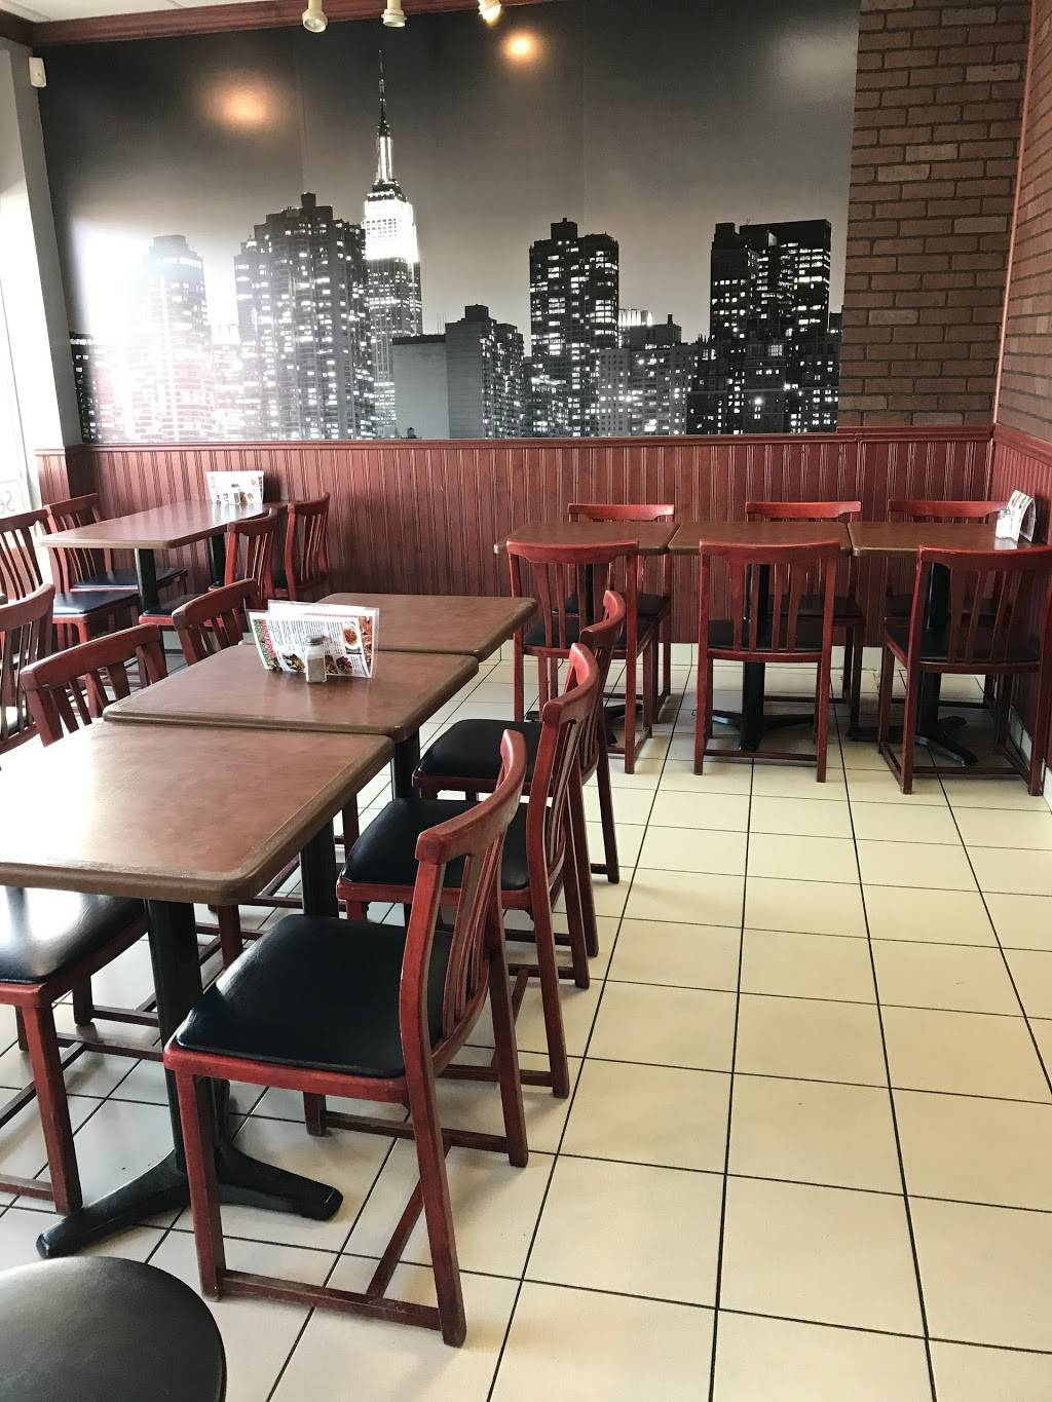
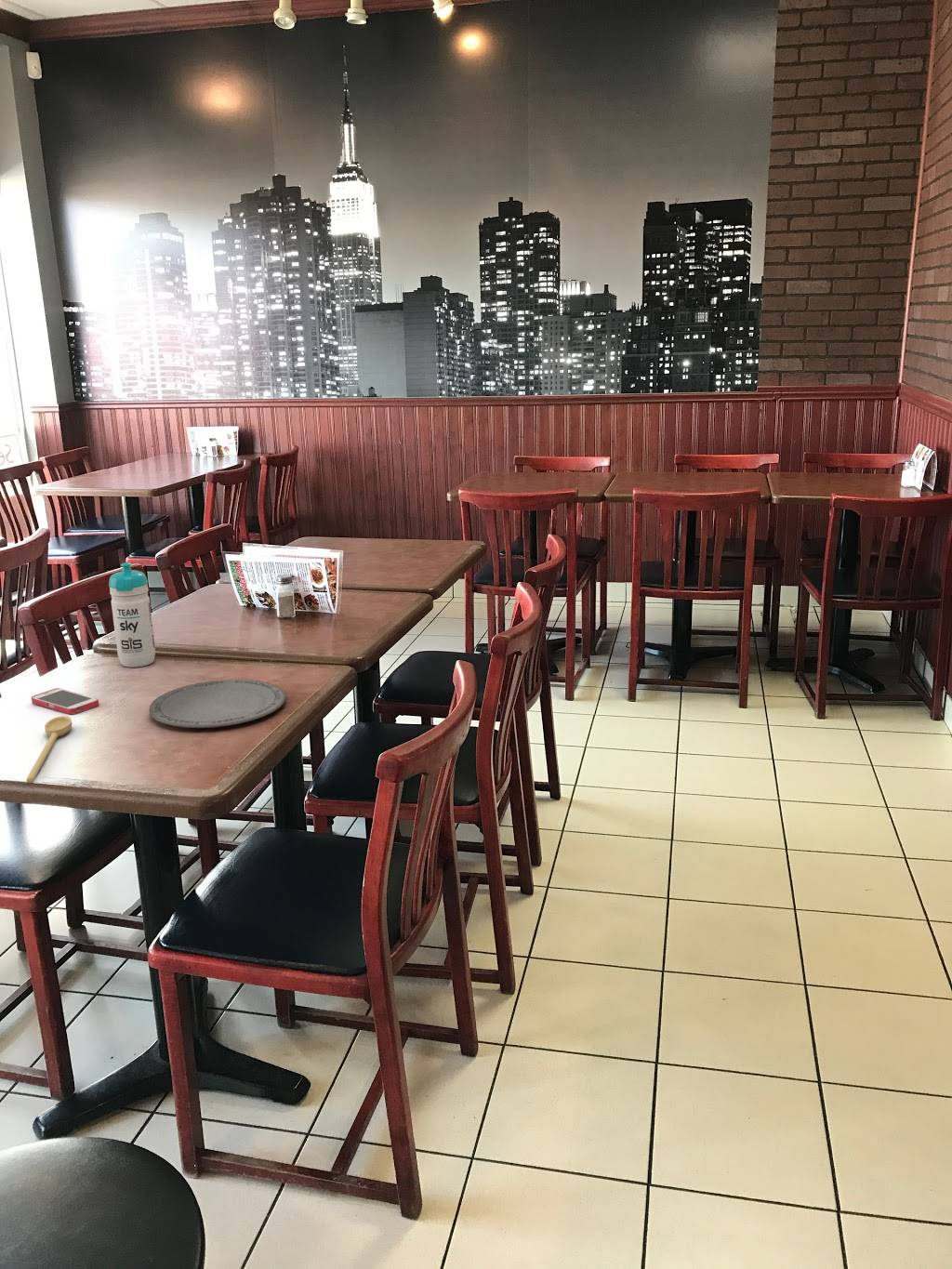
+ spoon (46, 747)
+ water bottle (131, 614)
+ smartphone (64, 700)
+ plate (218, 704)
